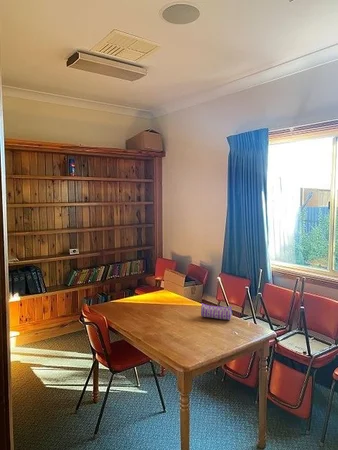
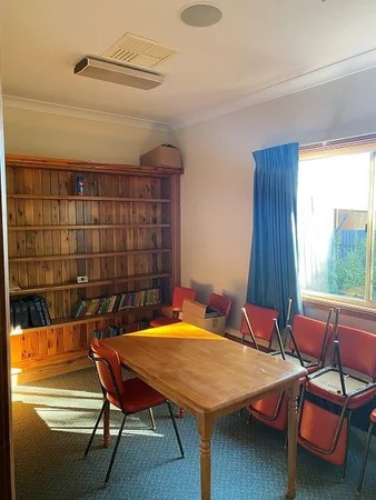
- pencil case (216, 311)
